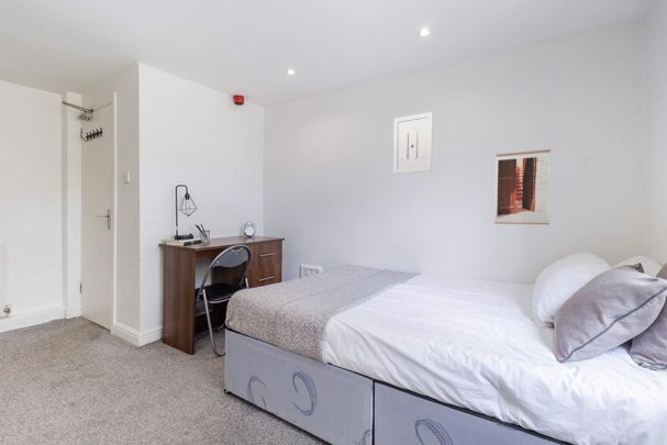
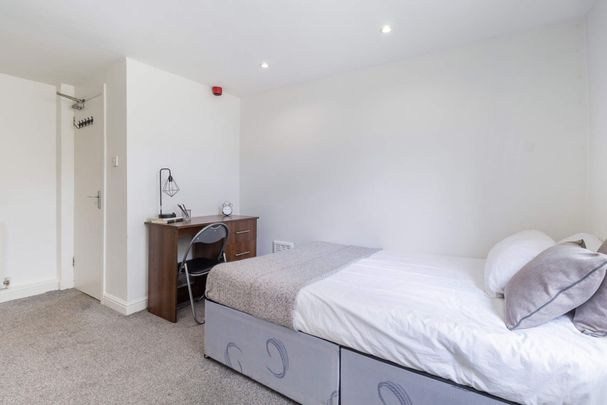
- wall art (521, 188)
- wall art (412, 144)
